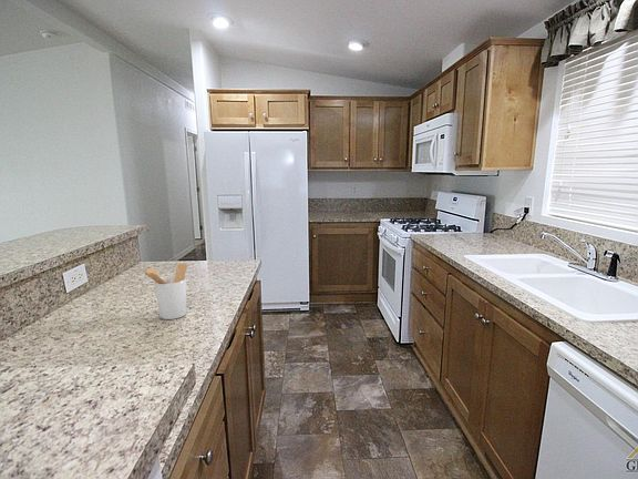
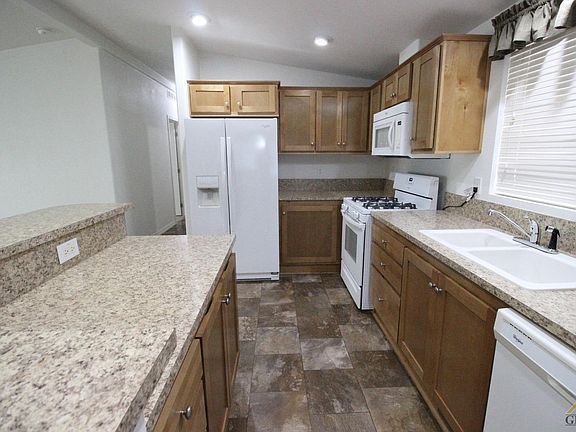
- utensil holder (165, 291)
